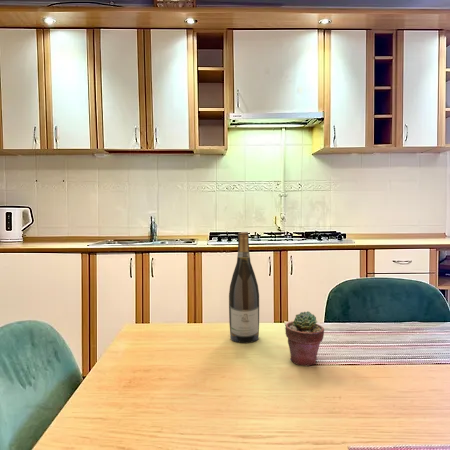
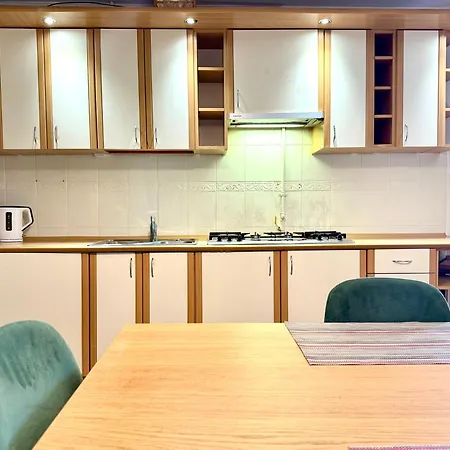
- wine bottle (243, 285)
- potted succulent (304, 336)
